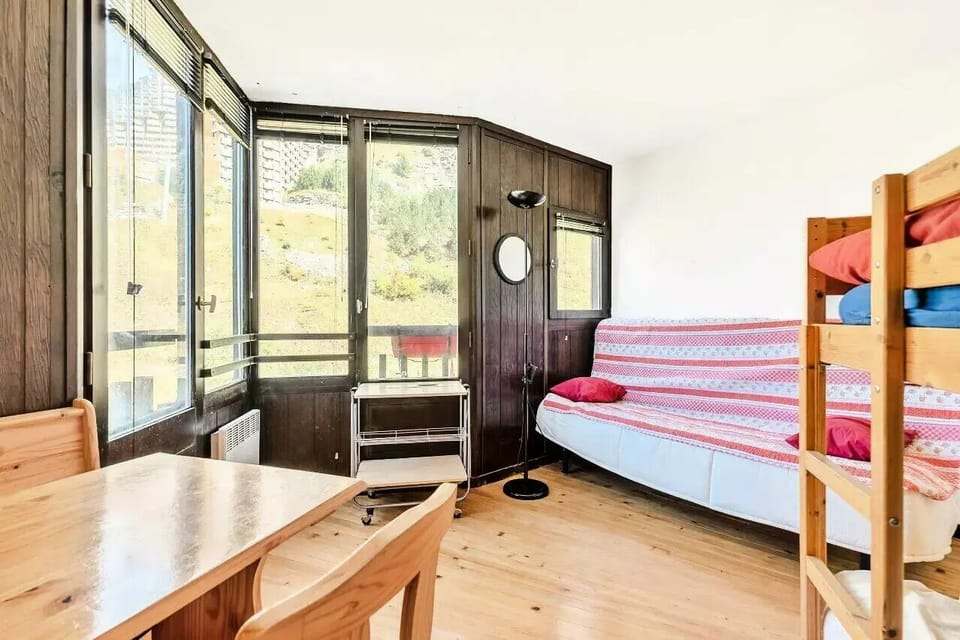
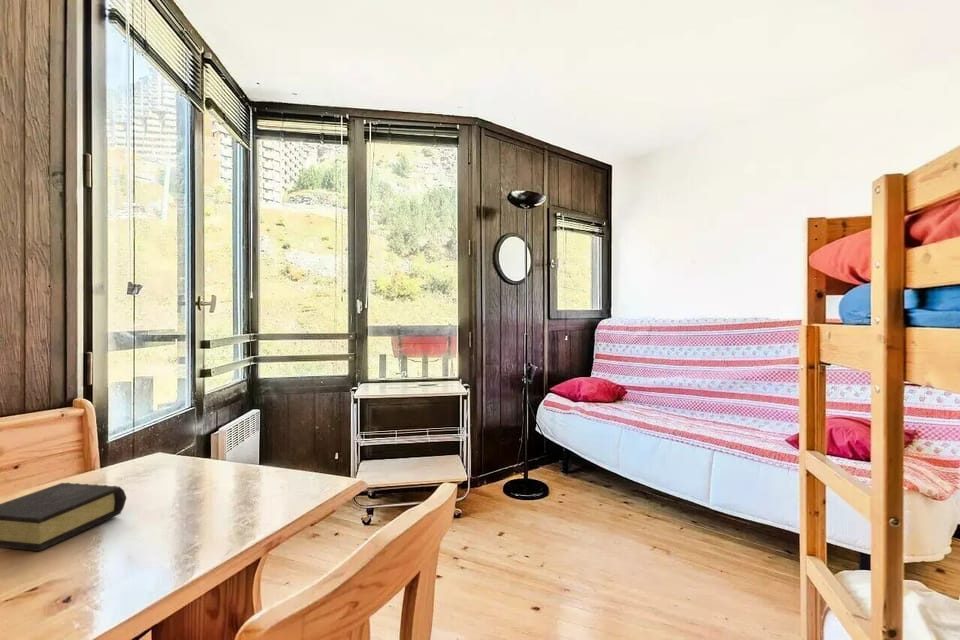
+ book (56, 511)
